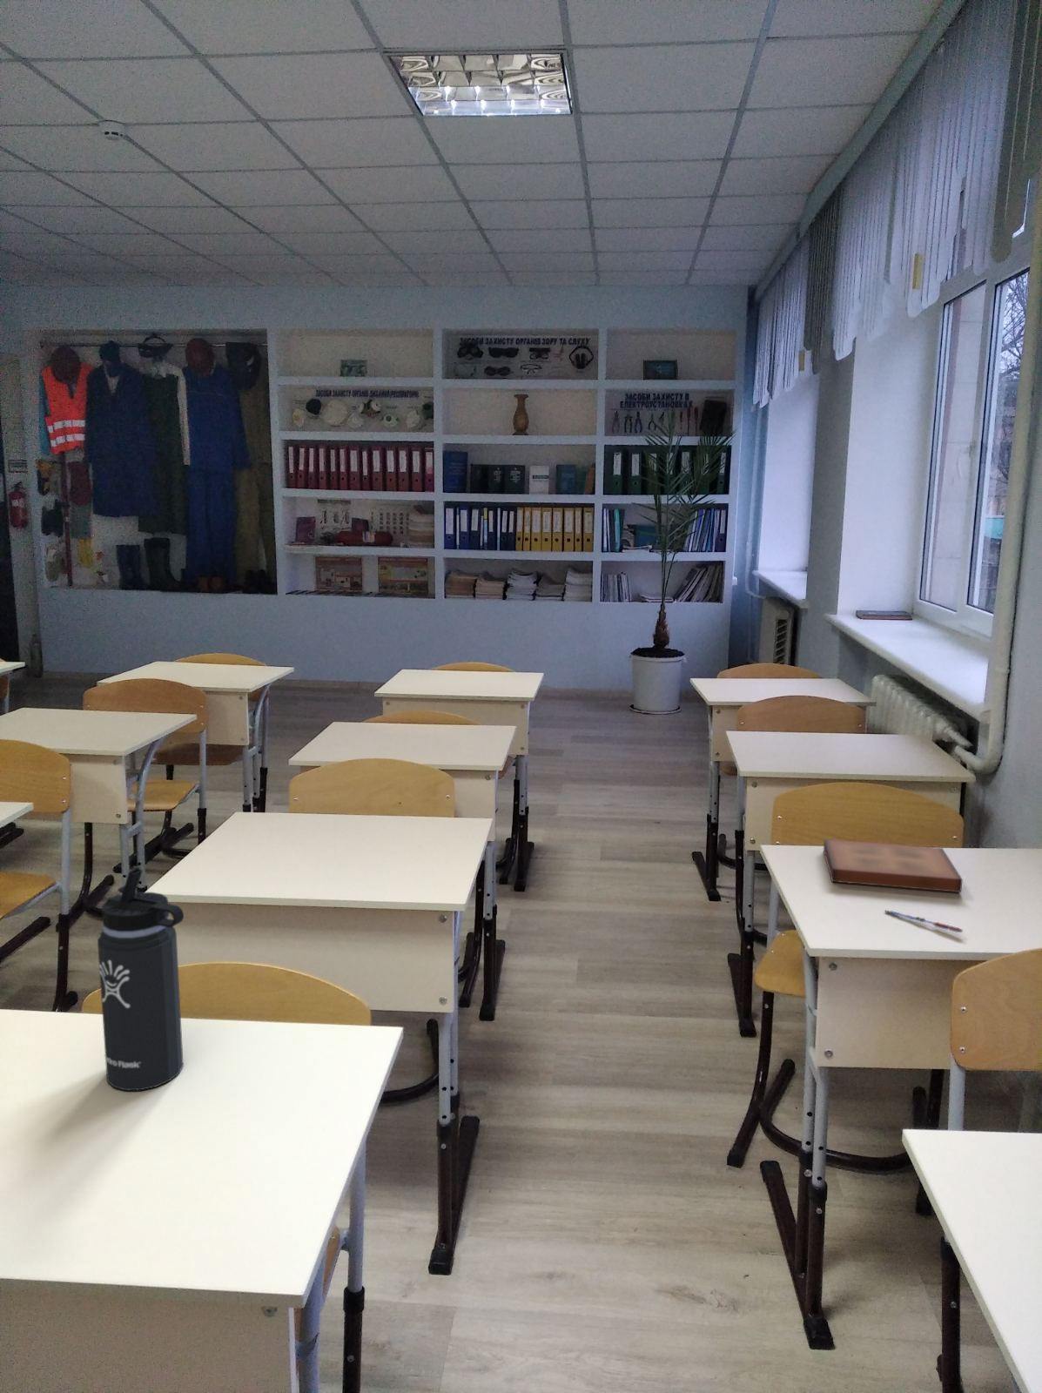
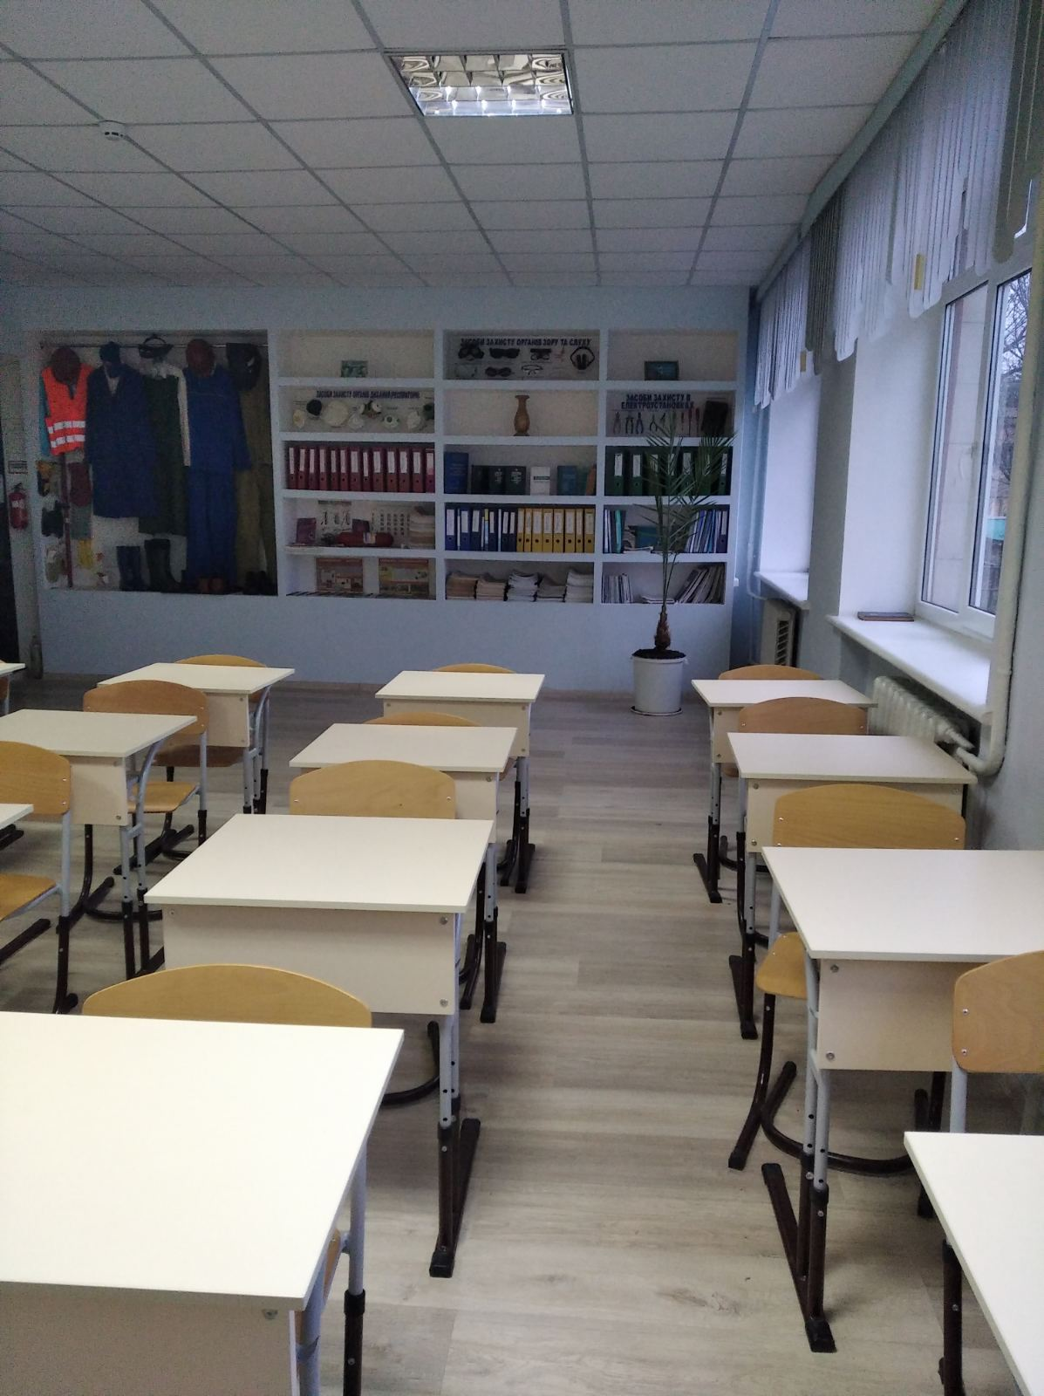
- pen (922, 919)
- thermos bottle (146, 973)
- book (889, 863)
